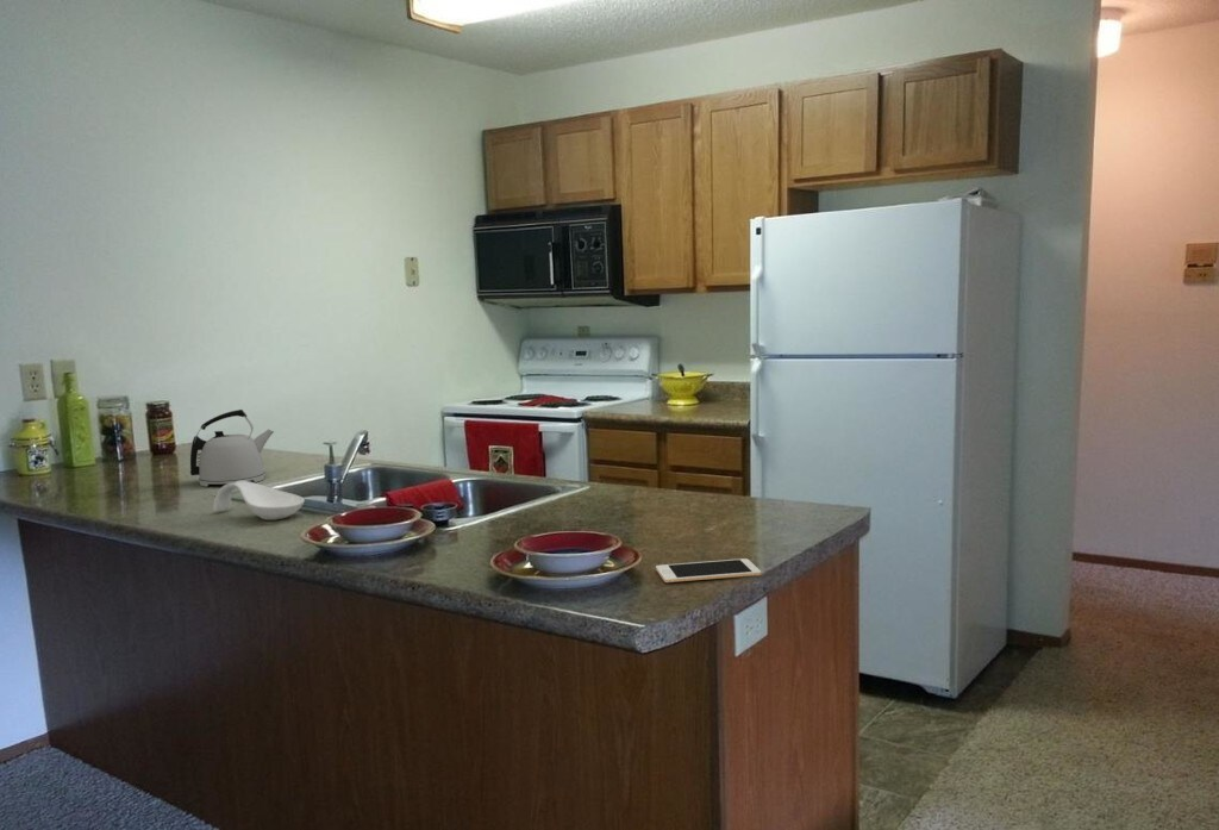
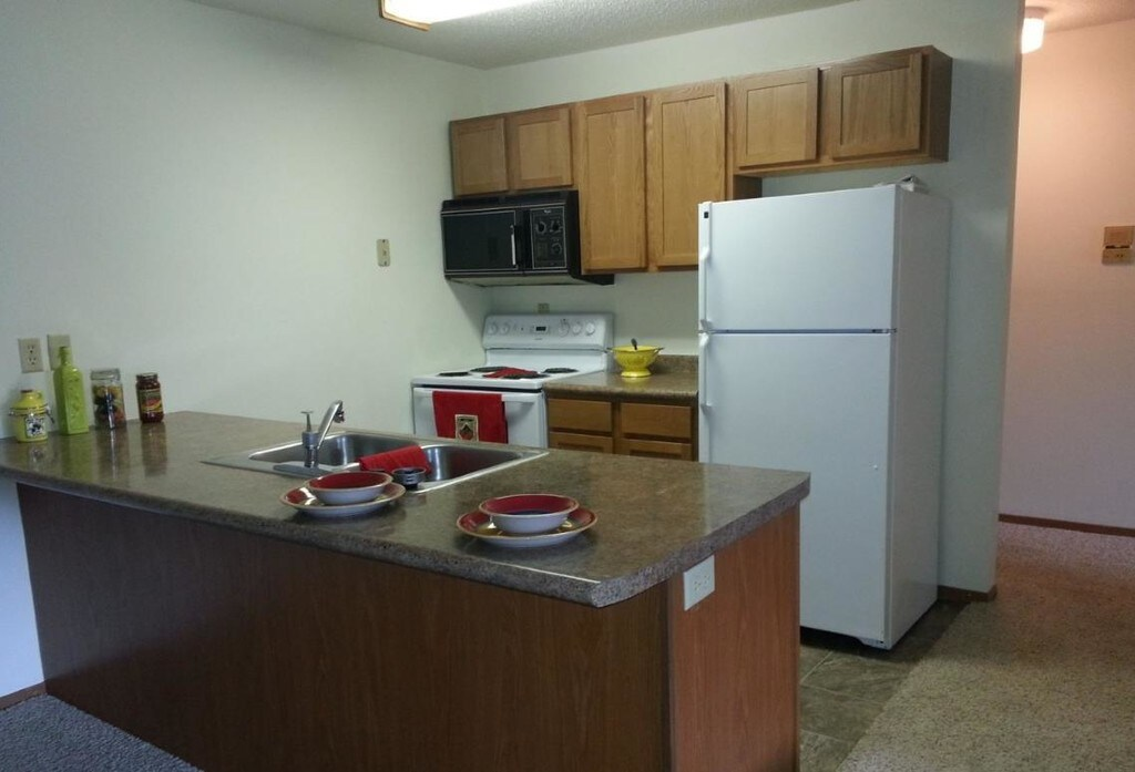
- cell phone (707, 569)
- spoon rest (256, 499)
- kettle (231, 445)
